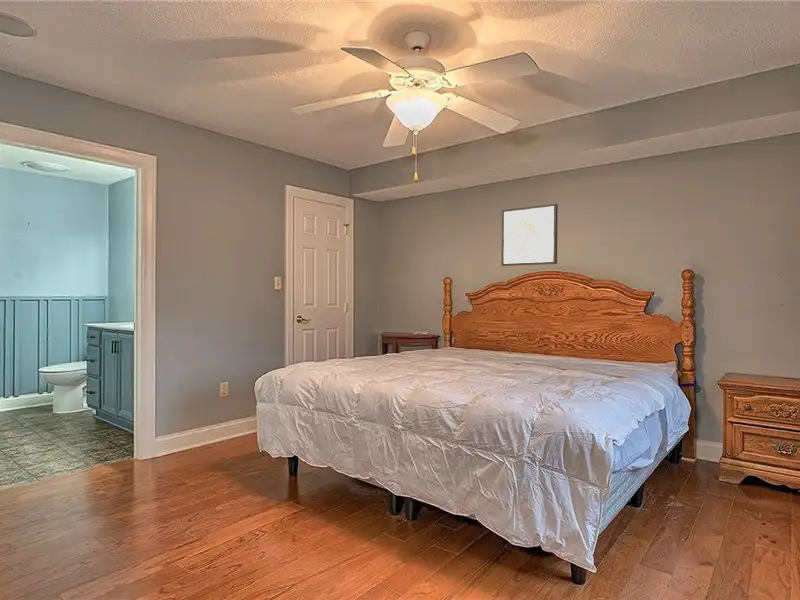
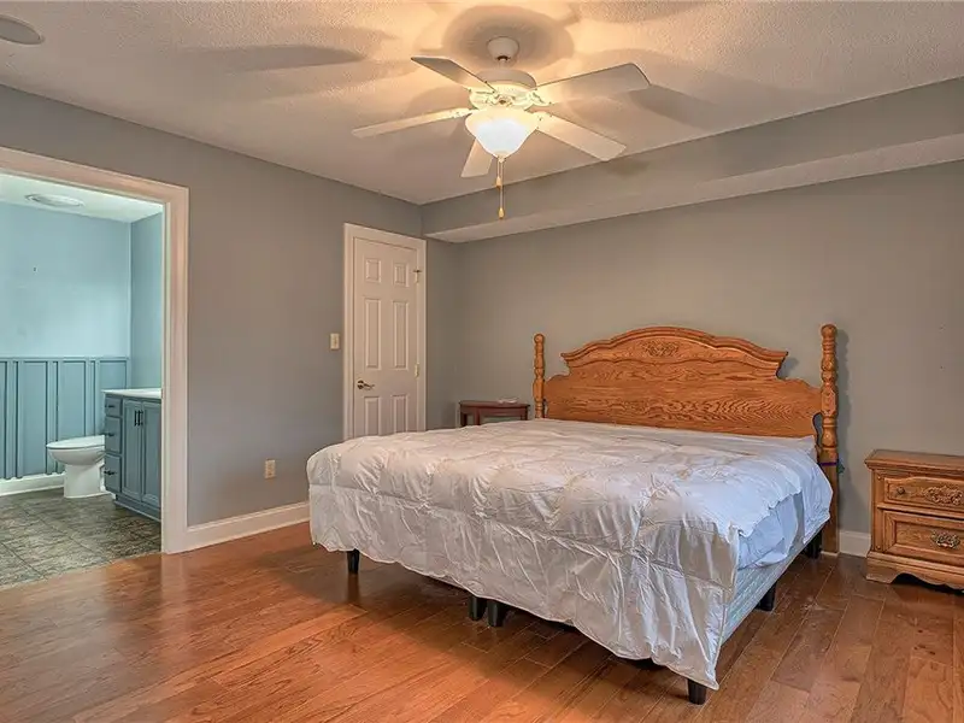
- wall art (528, 236)
